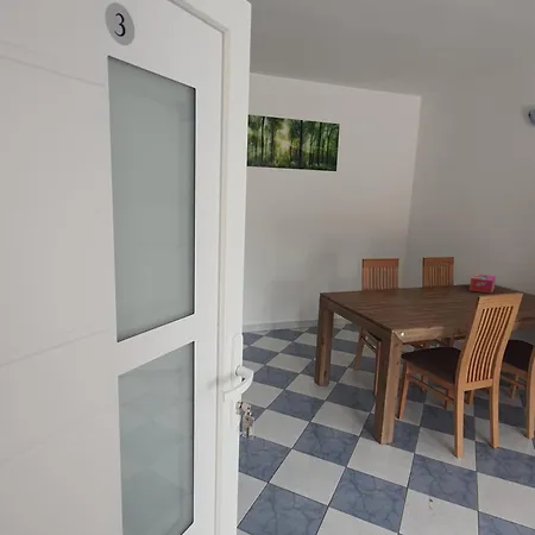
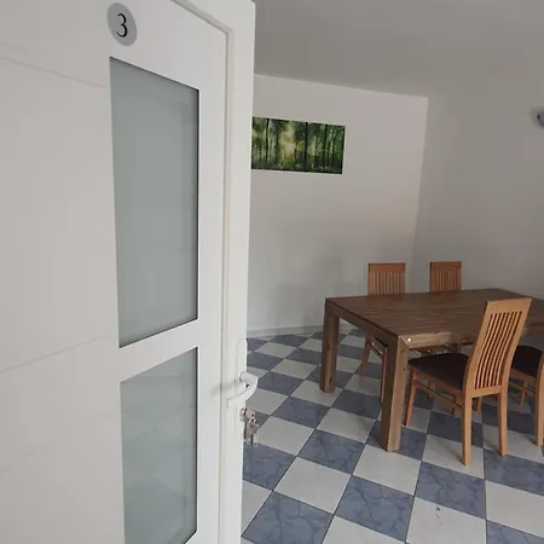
- tissue box (483, 283)
